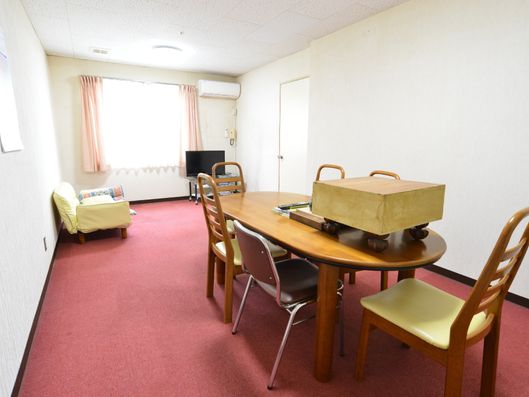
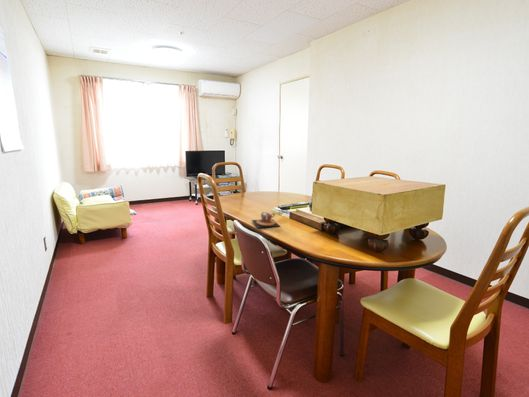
+ teacup (265, 218)
